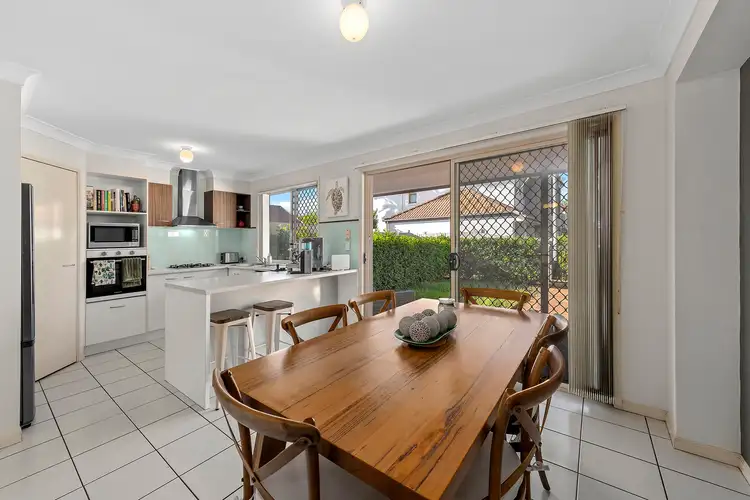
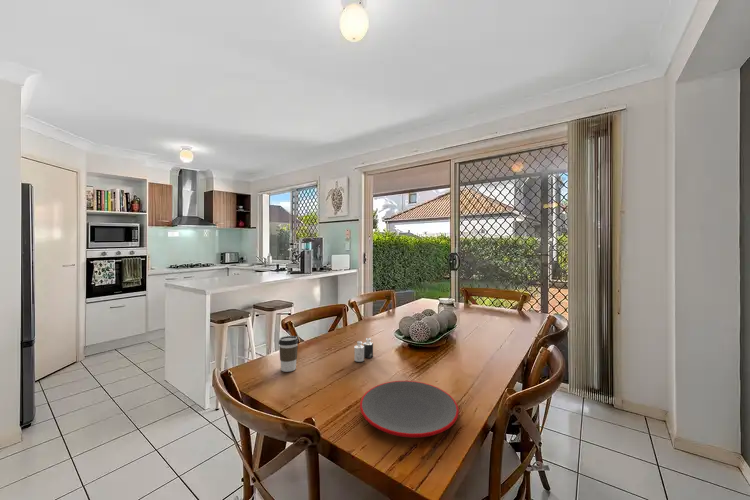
+ coffee cup (288, 353)
+ candle (364, 349)
+ plate (408, 407)
